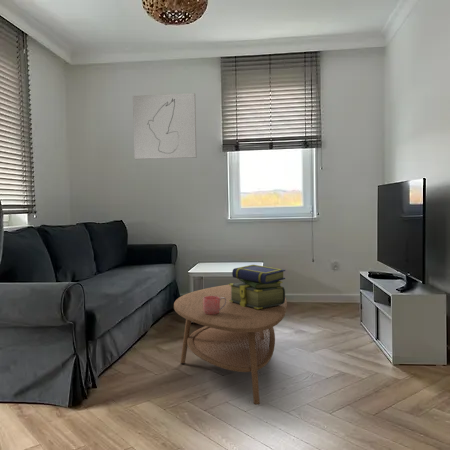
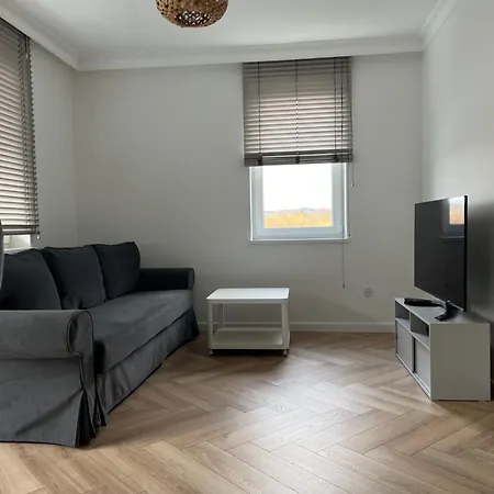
- coffee table (230, 332)
- wall art (164, 126)
- mug (214, 304)
- stack of books (258, 285)
